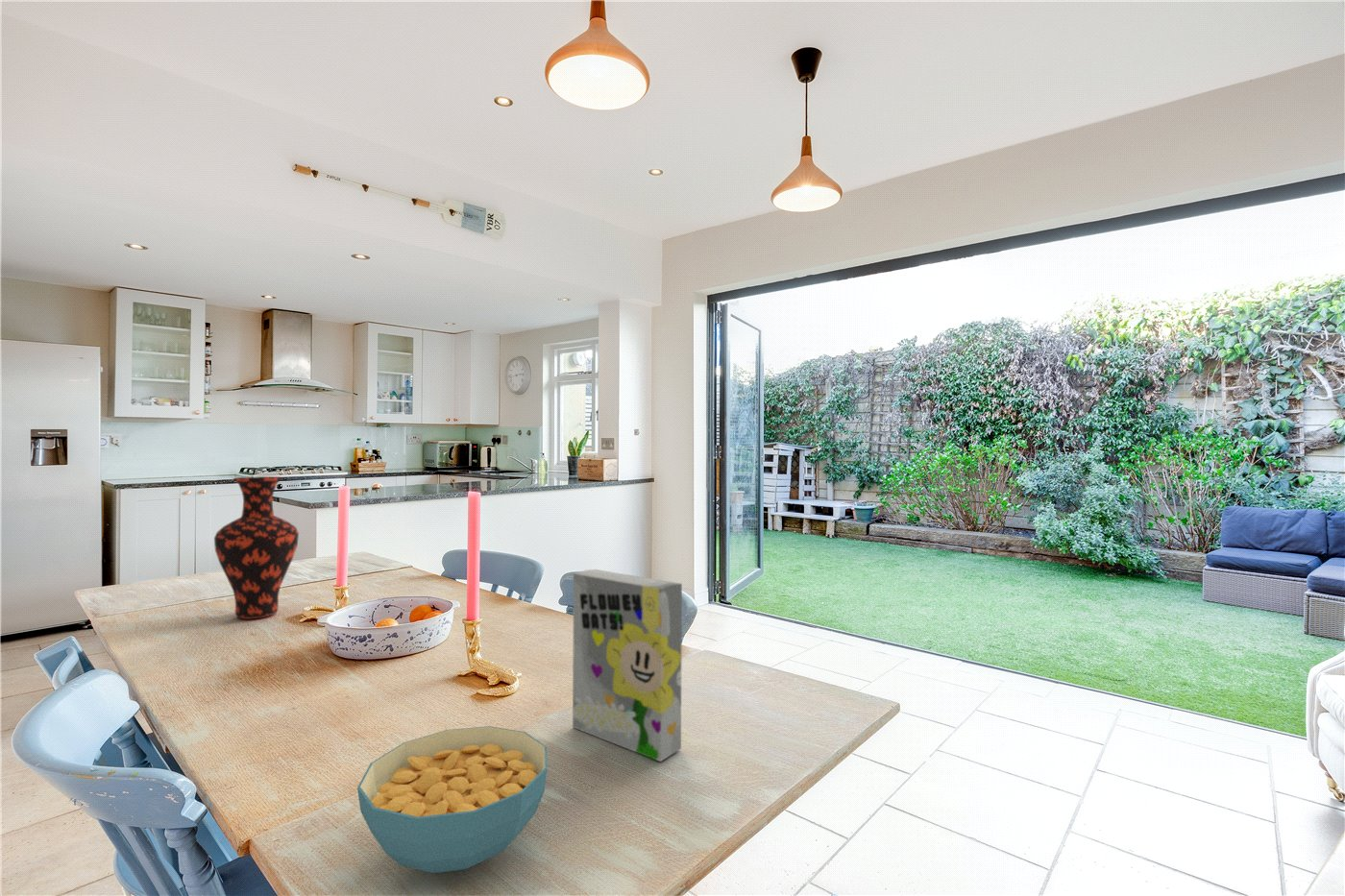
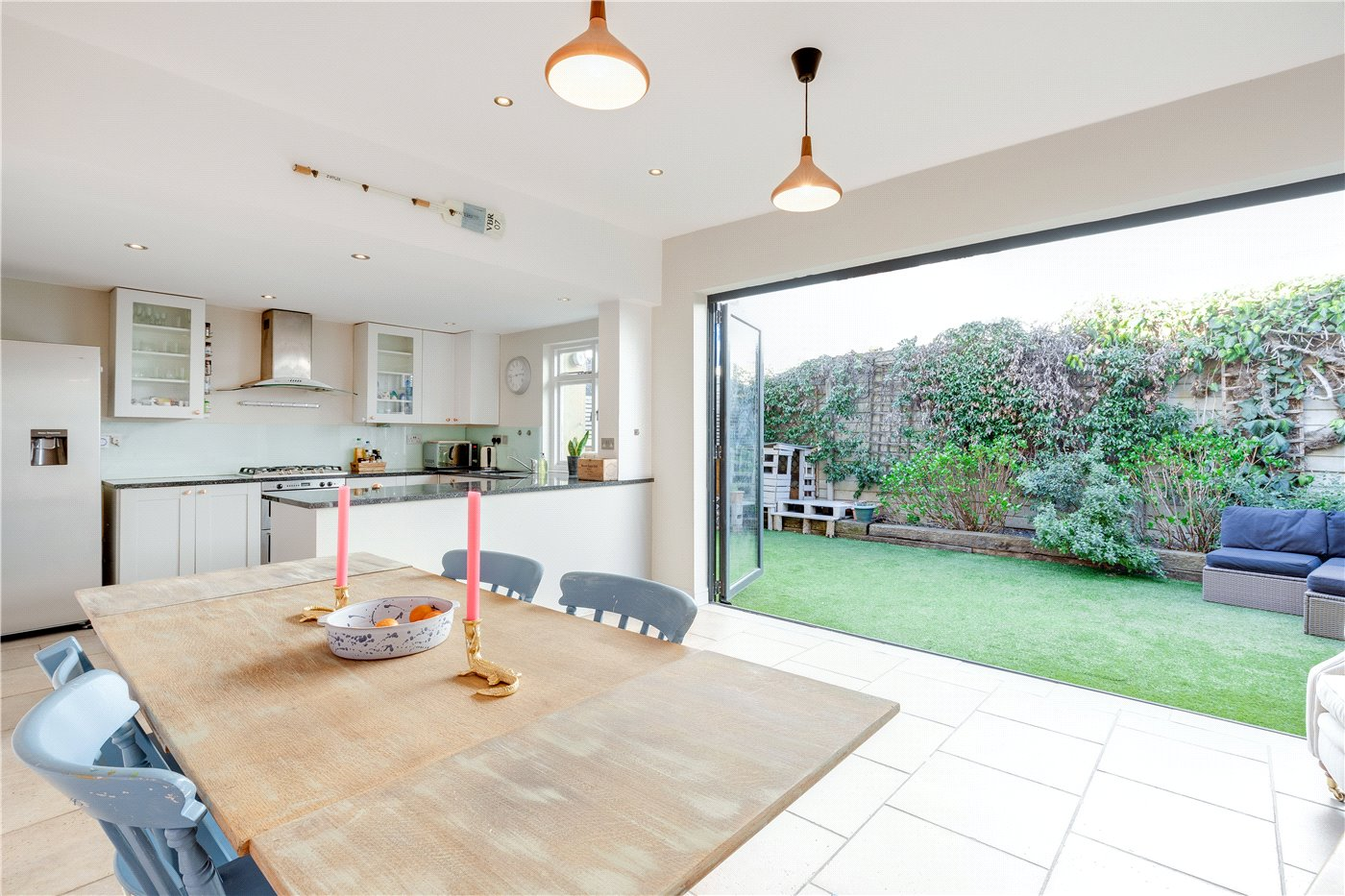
- vase (257, 545)
- cereal box (624, 657)
- cereal bowl (457, 809)
